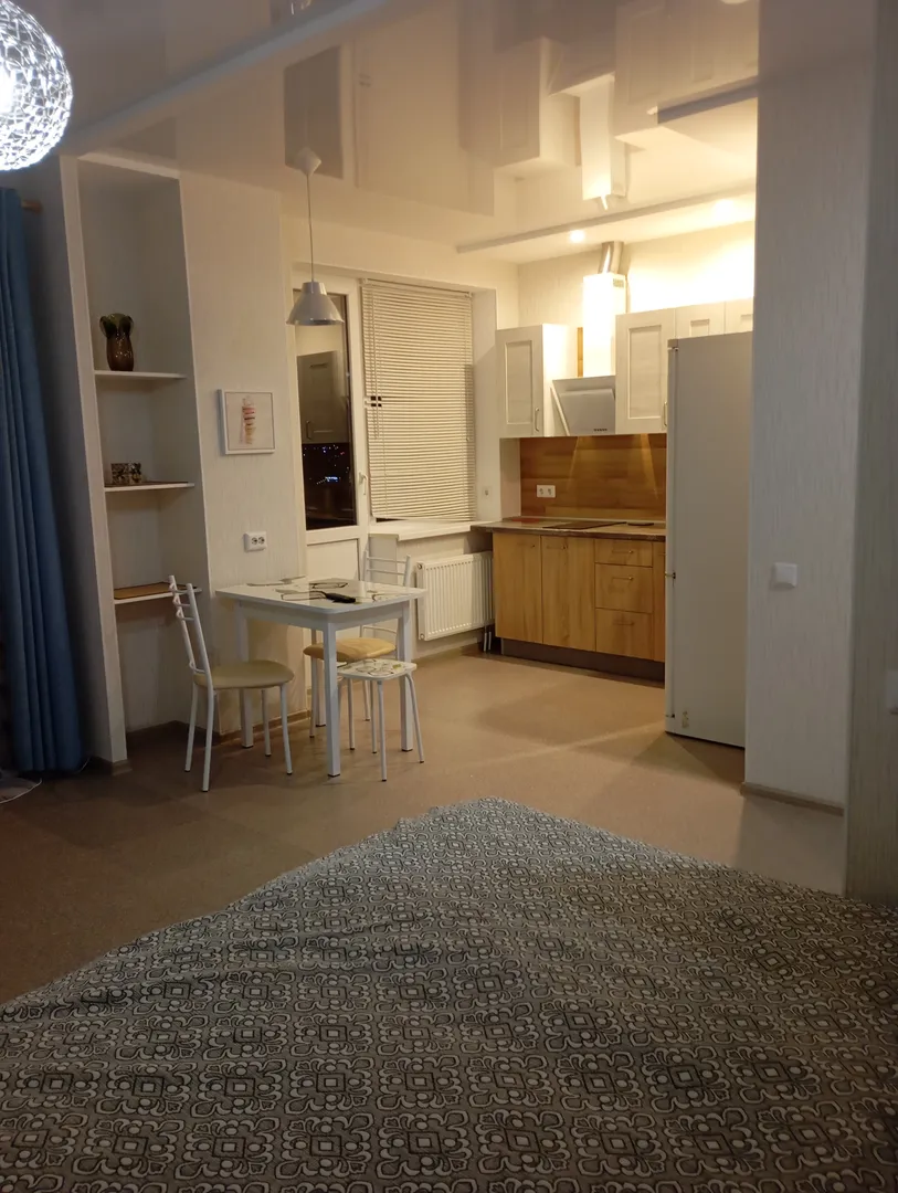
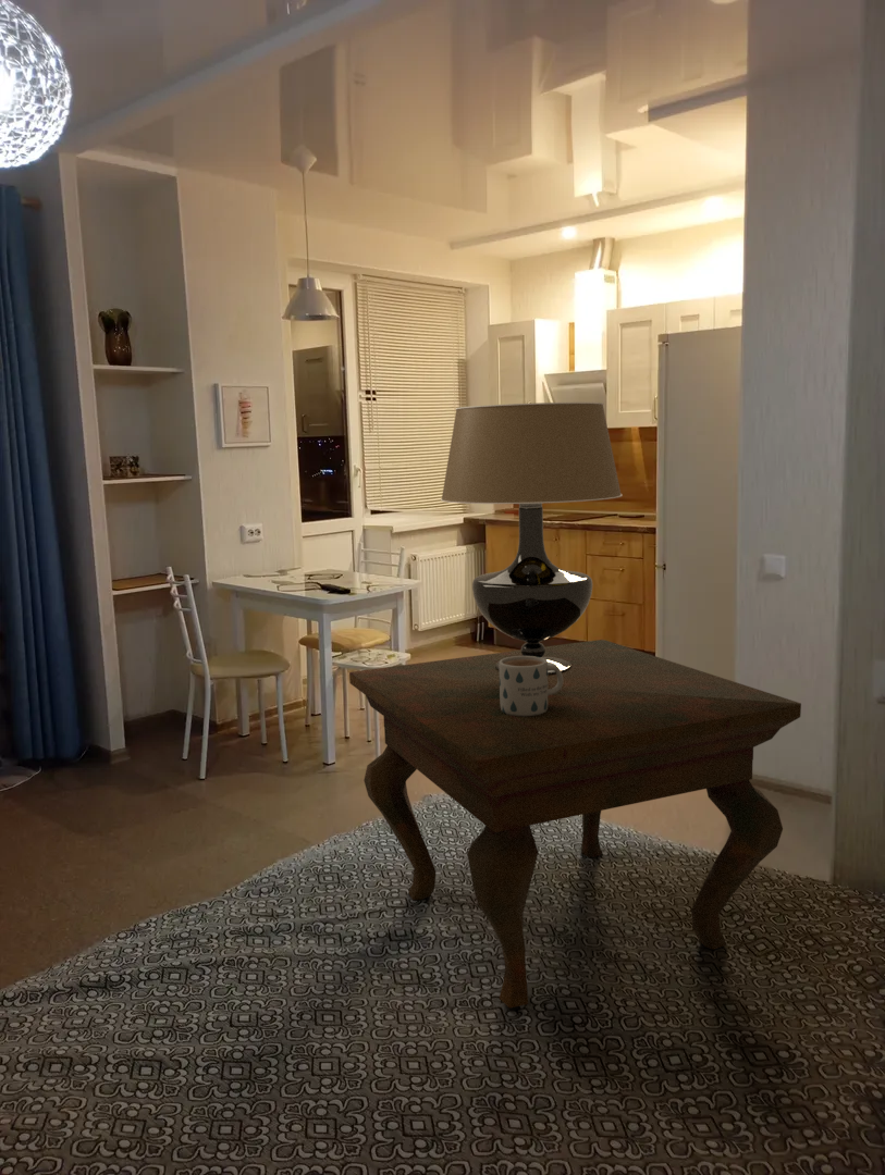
+ mug (531, 683)
+ table lamp (531, 537)
+ side table (556, 803)
